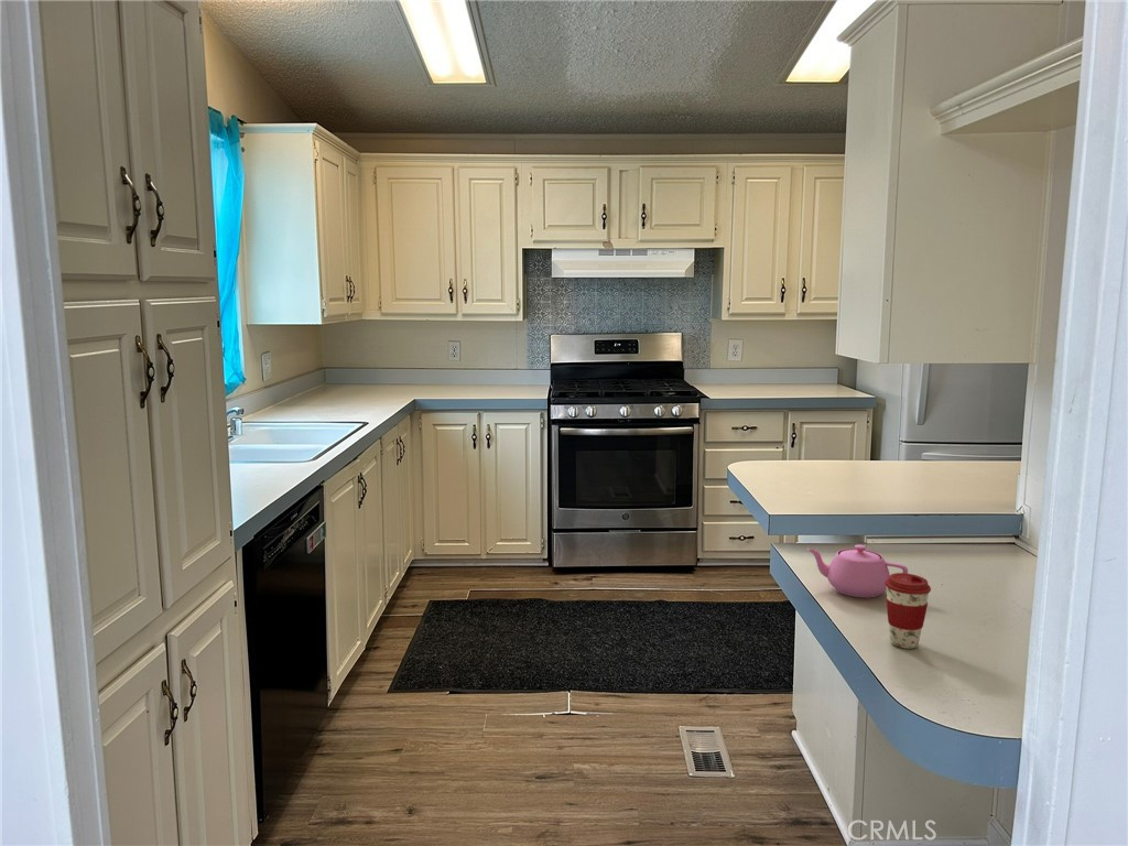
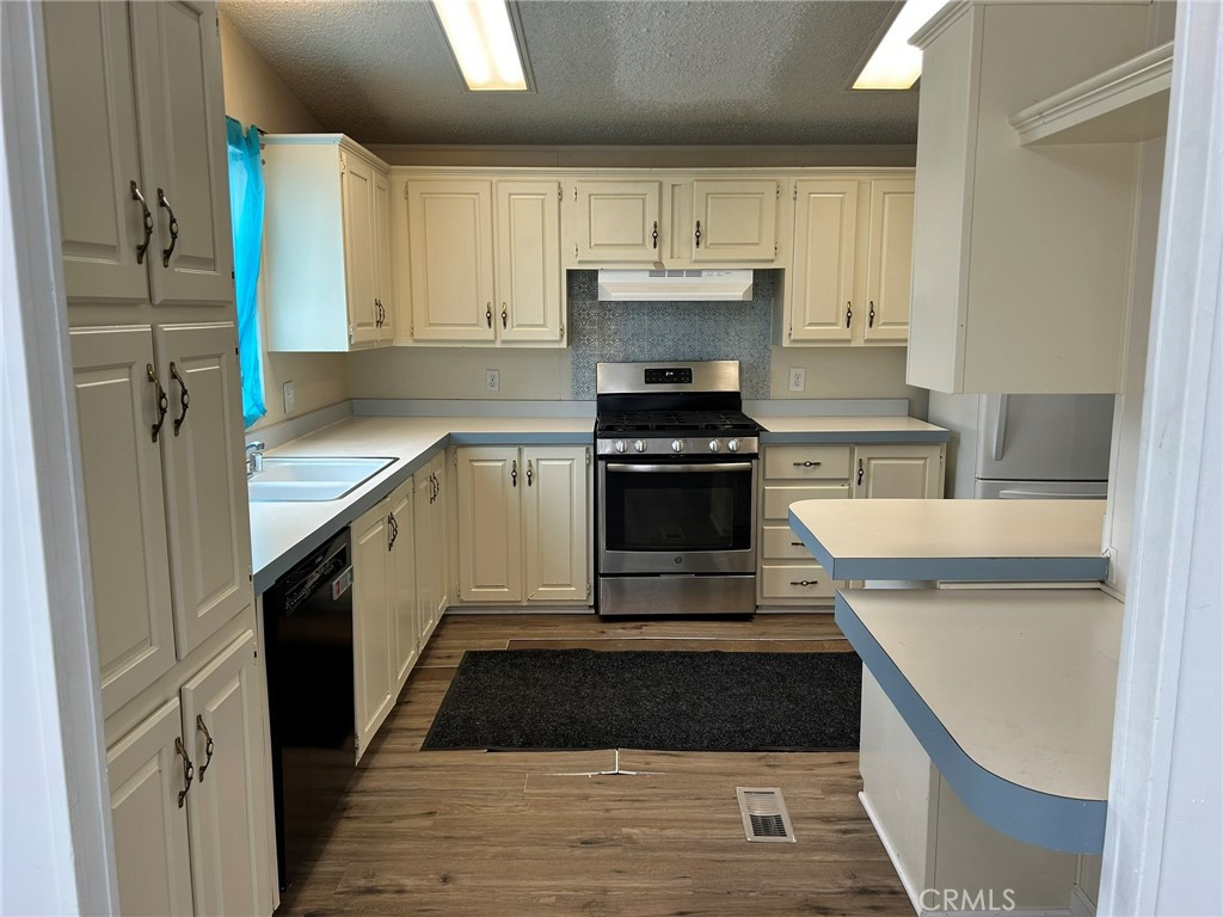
- coffee cup (905, 610)
- teapot (855, 567)
